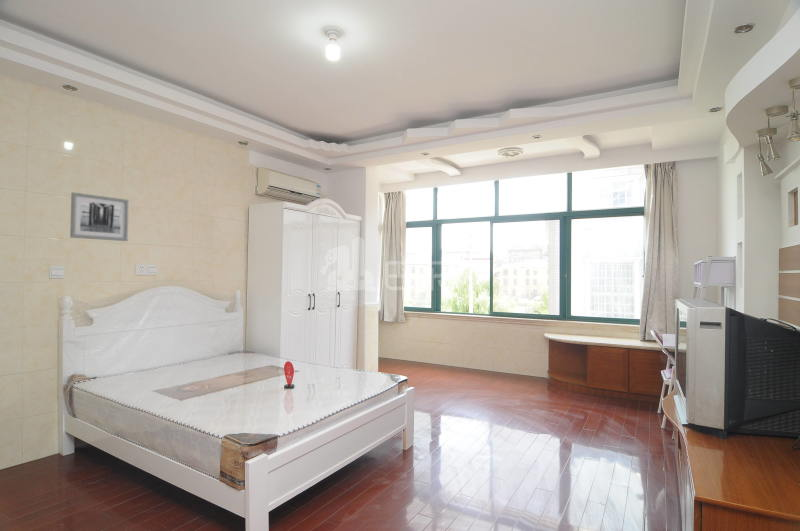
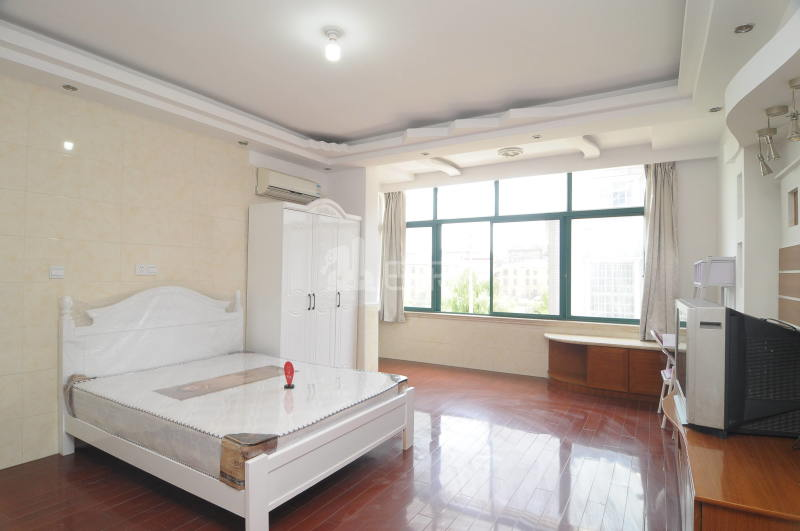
- wall art (101, 217)
